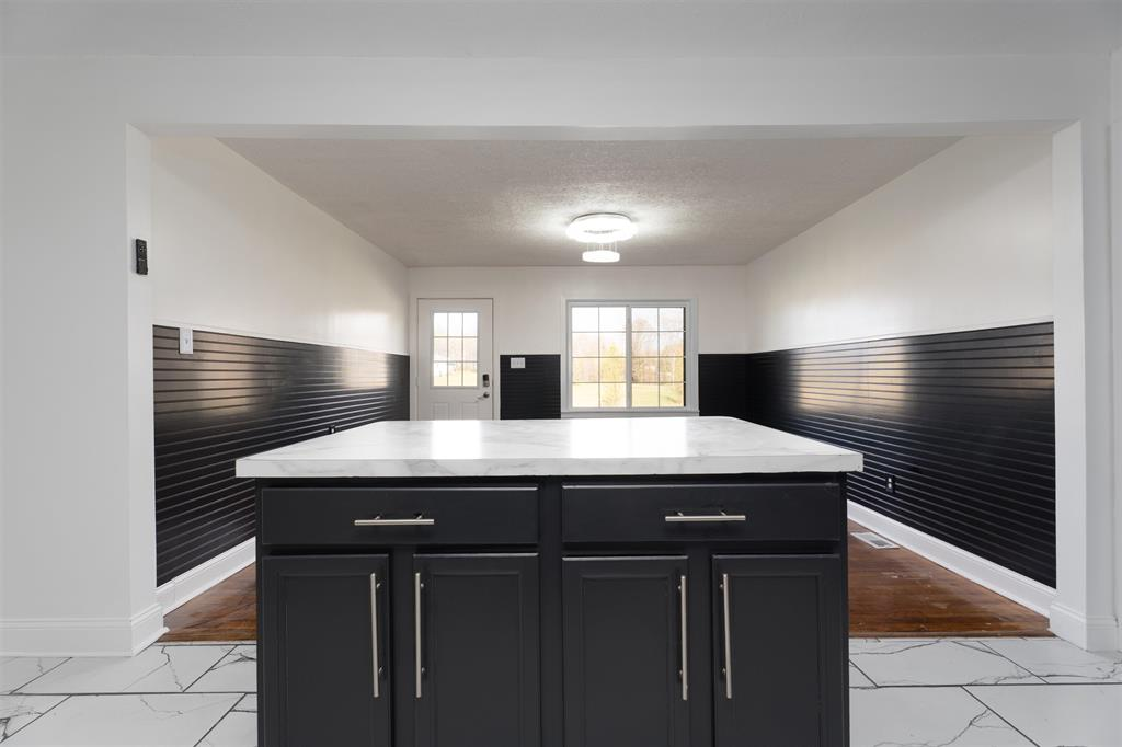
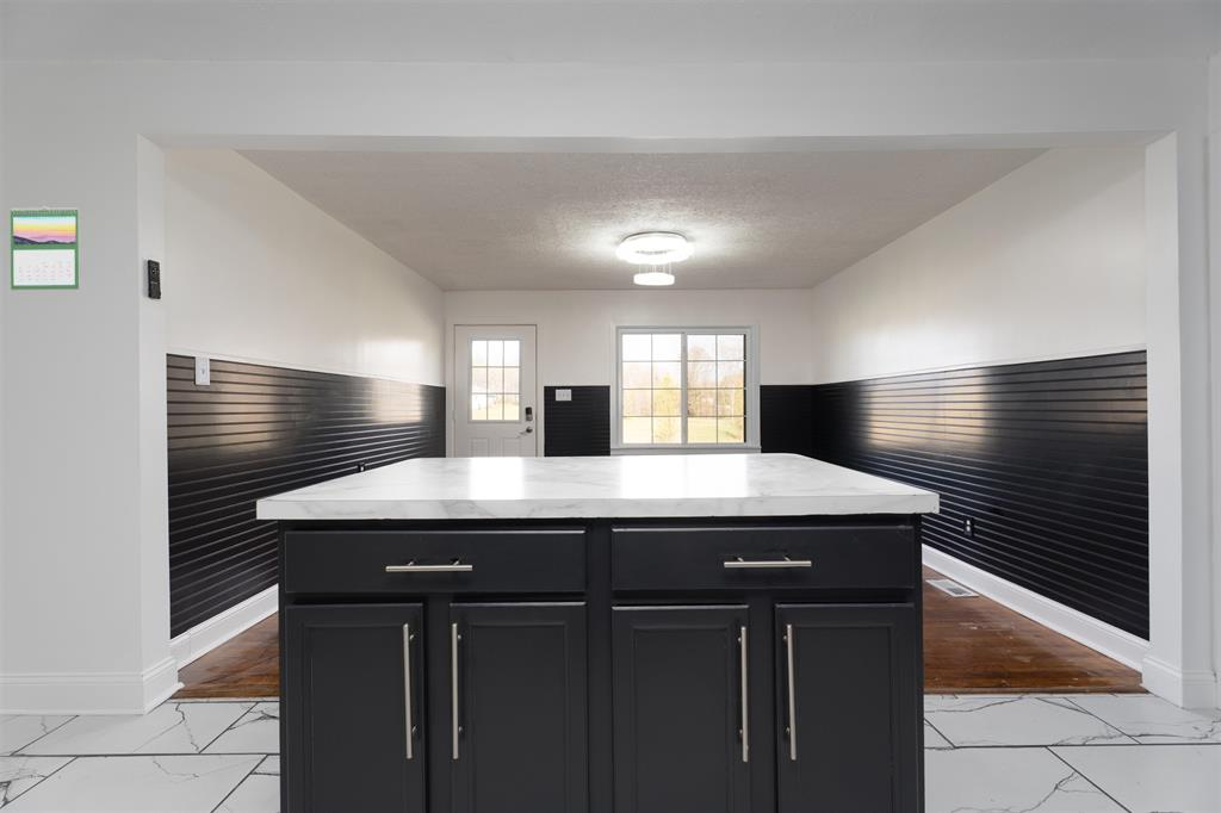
+ calendar (45, 248)
